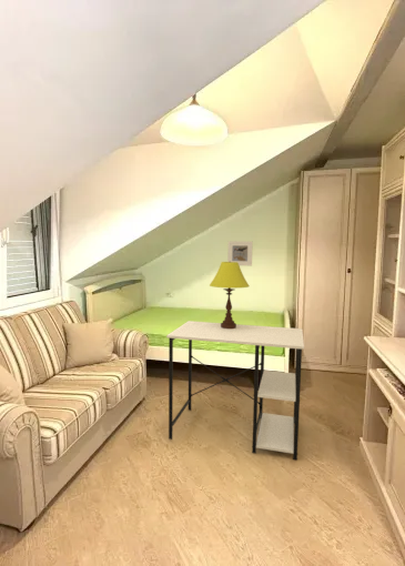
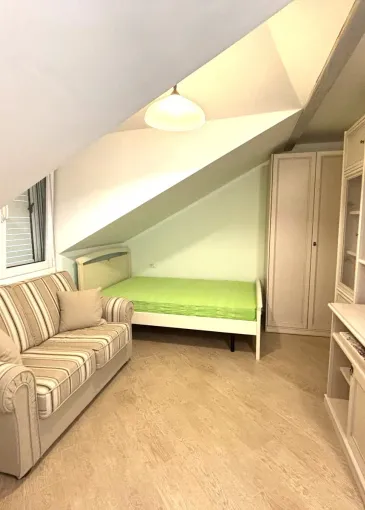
- table lamp (229, 294)
- desk (234, 385)
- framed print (240, 253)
